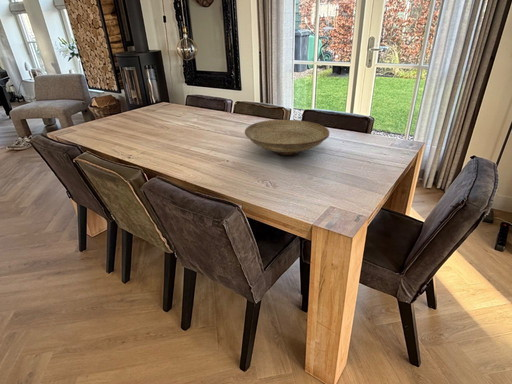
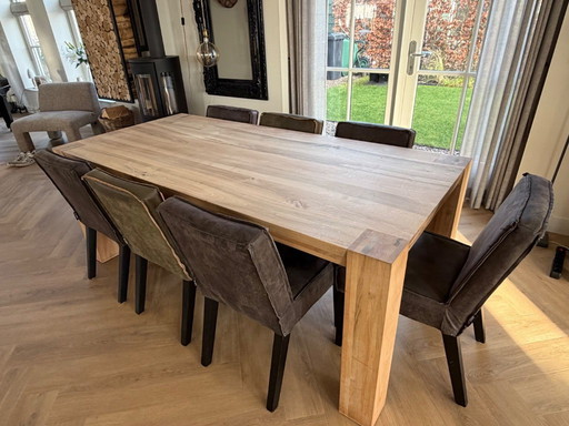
- decorative bowl (286, 140)
